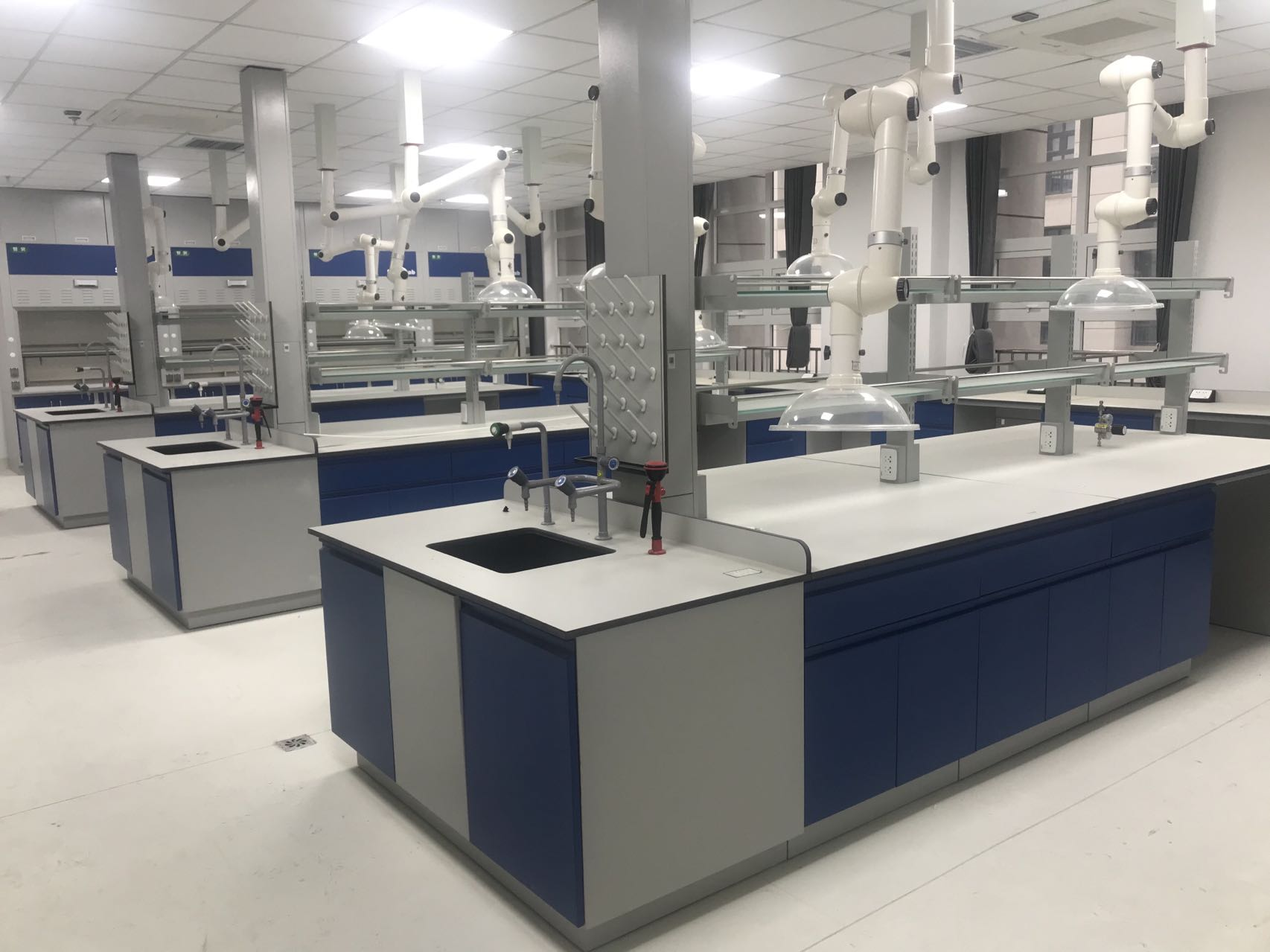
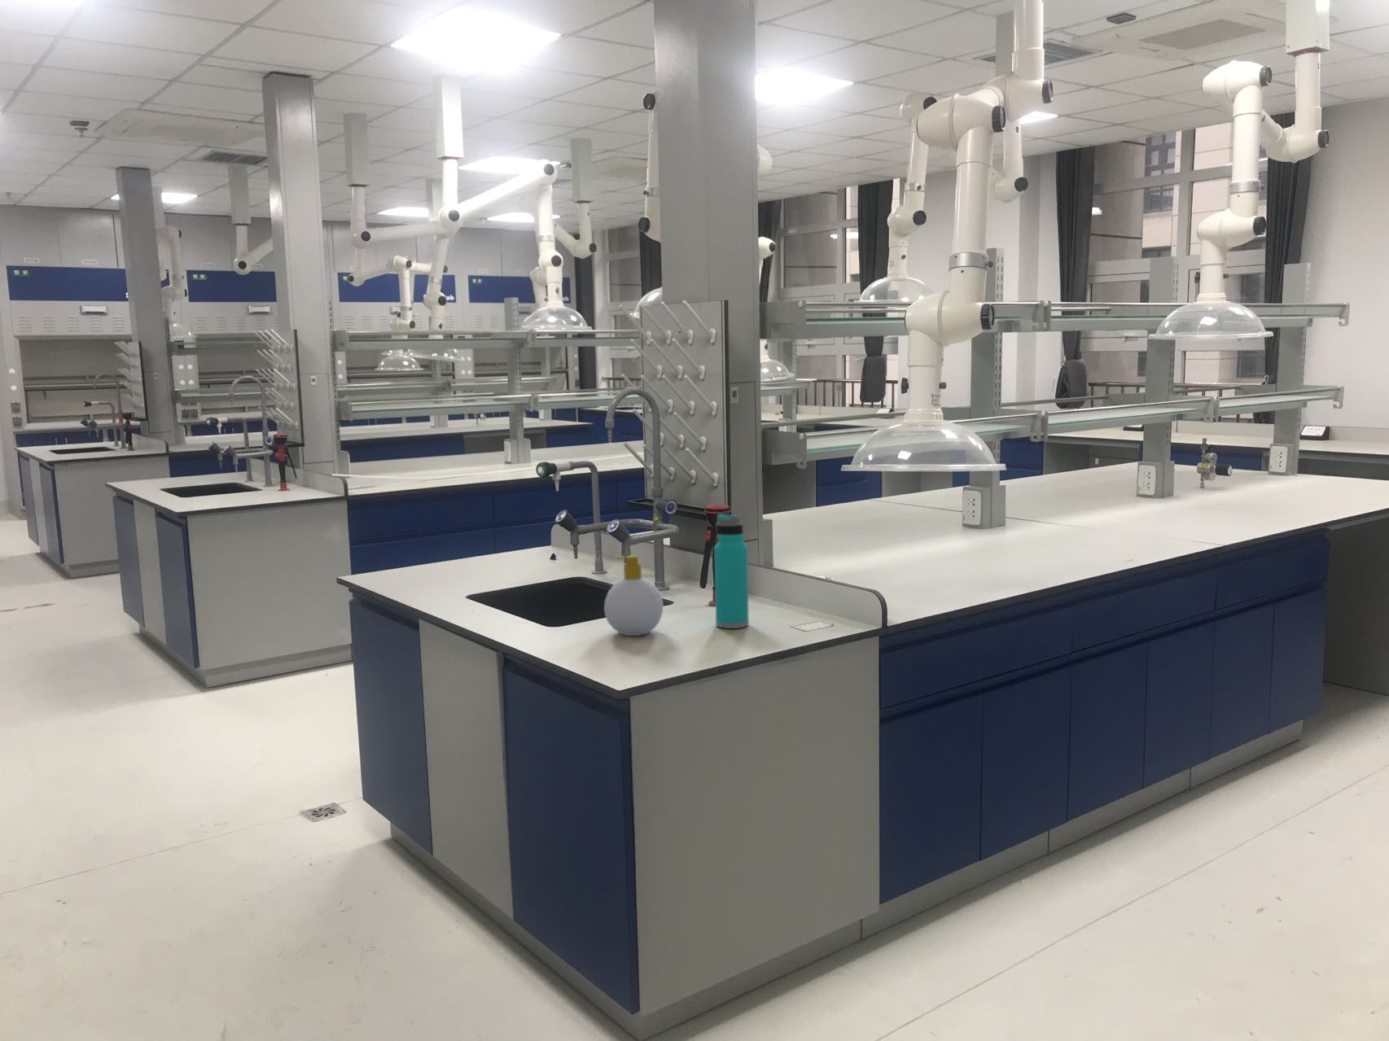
+ water bottle (731, 570)
+ soap bottle (632, 594)
